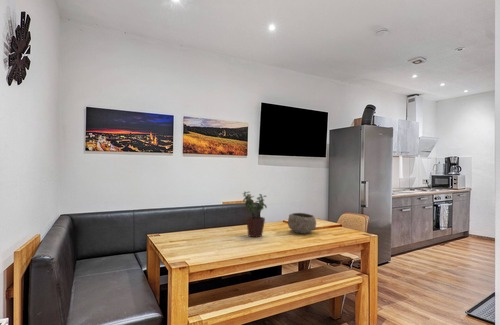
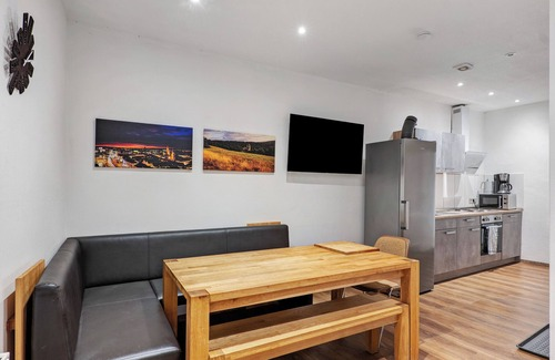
- bowl (301, 223)
- potted plant (254, 214)
